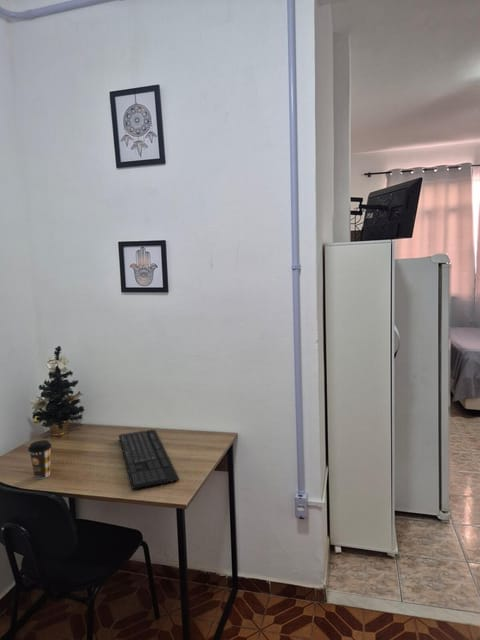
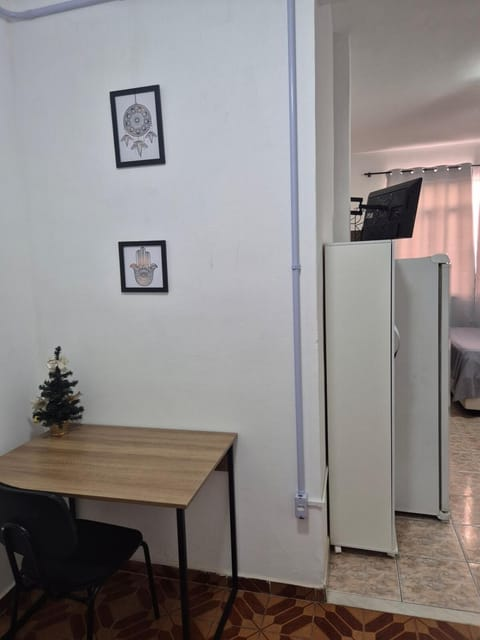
- coffee cup (40, 459)
- keyboard (145, 455)
